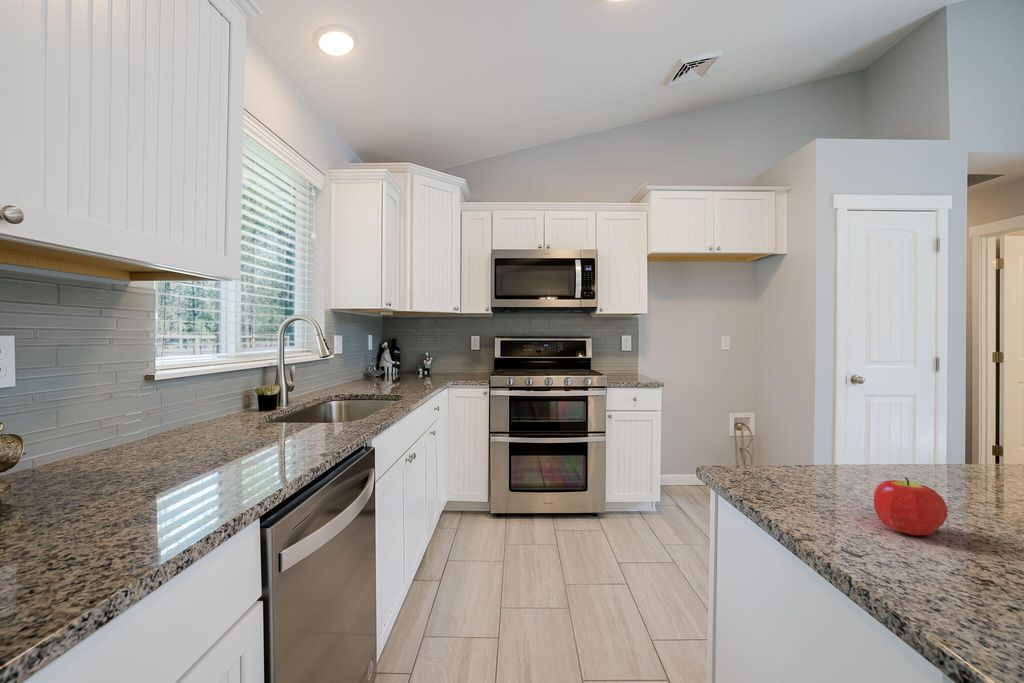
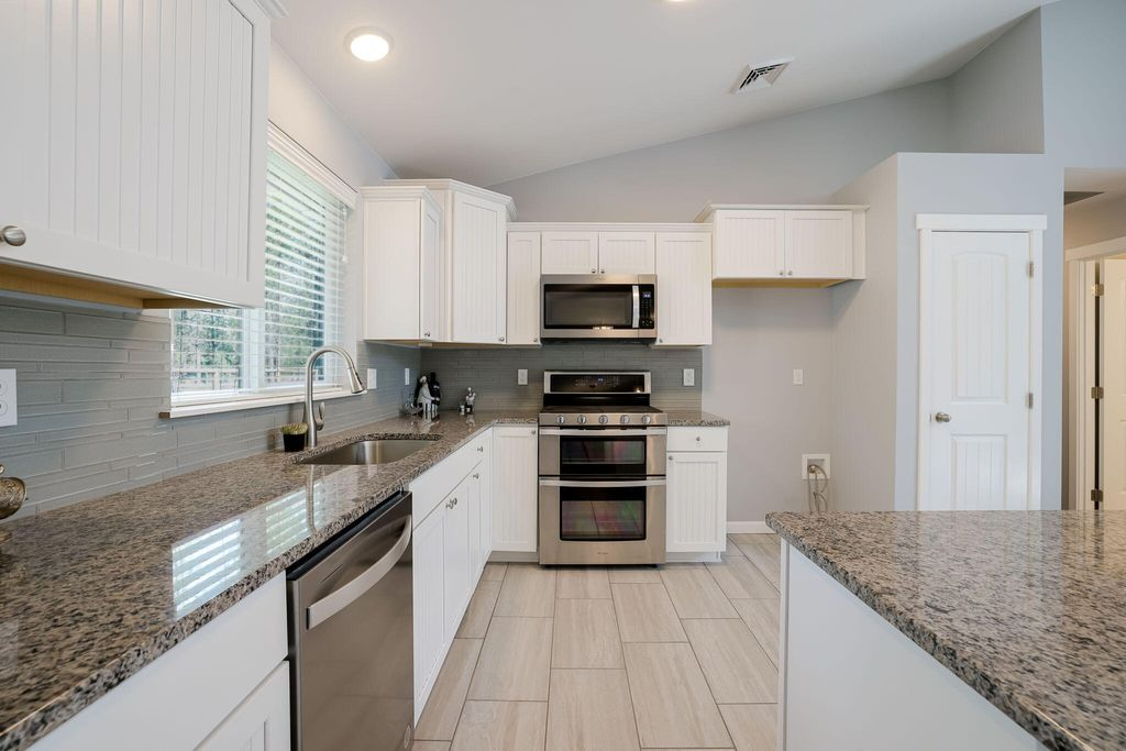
- fruit (908, 503)
